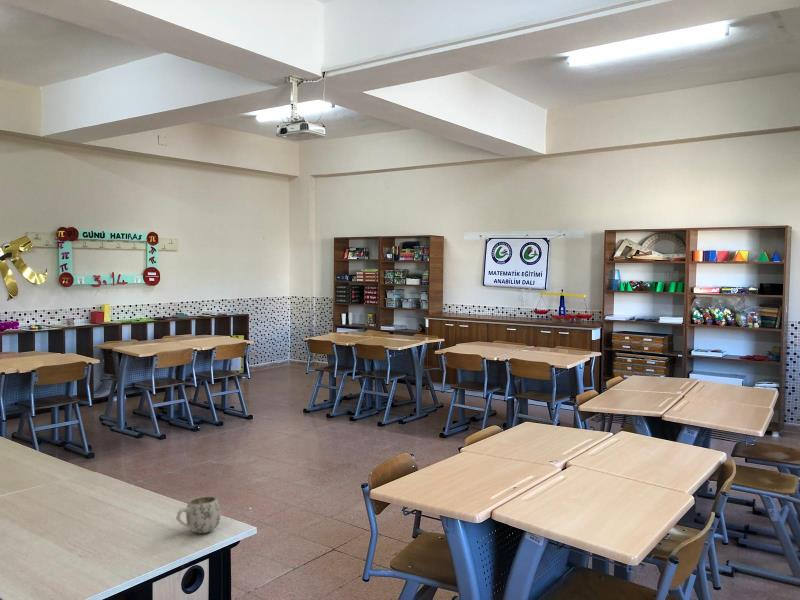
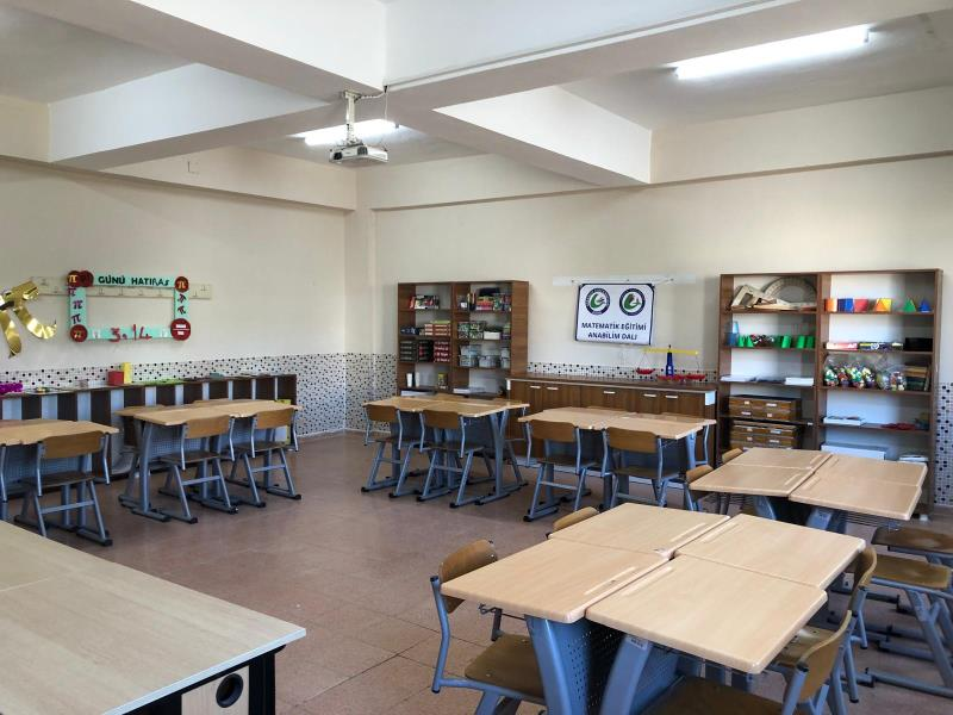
- mug (198, 516)
